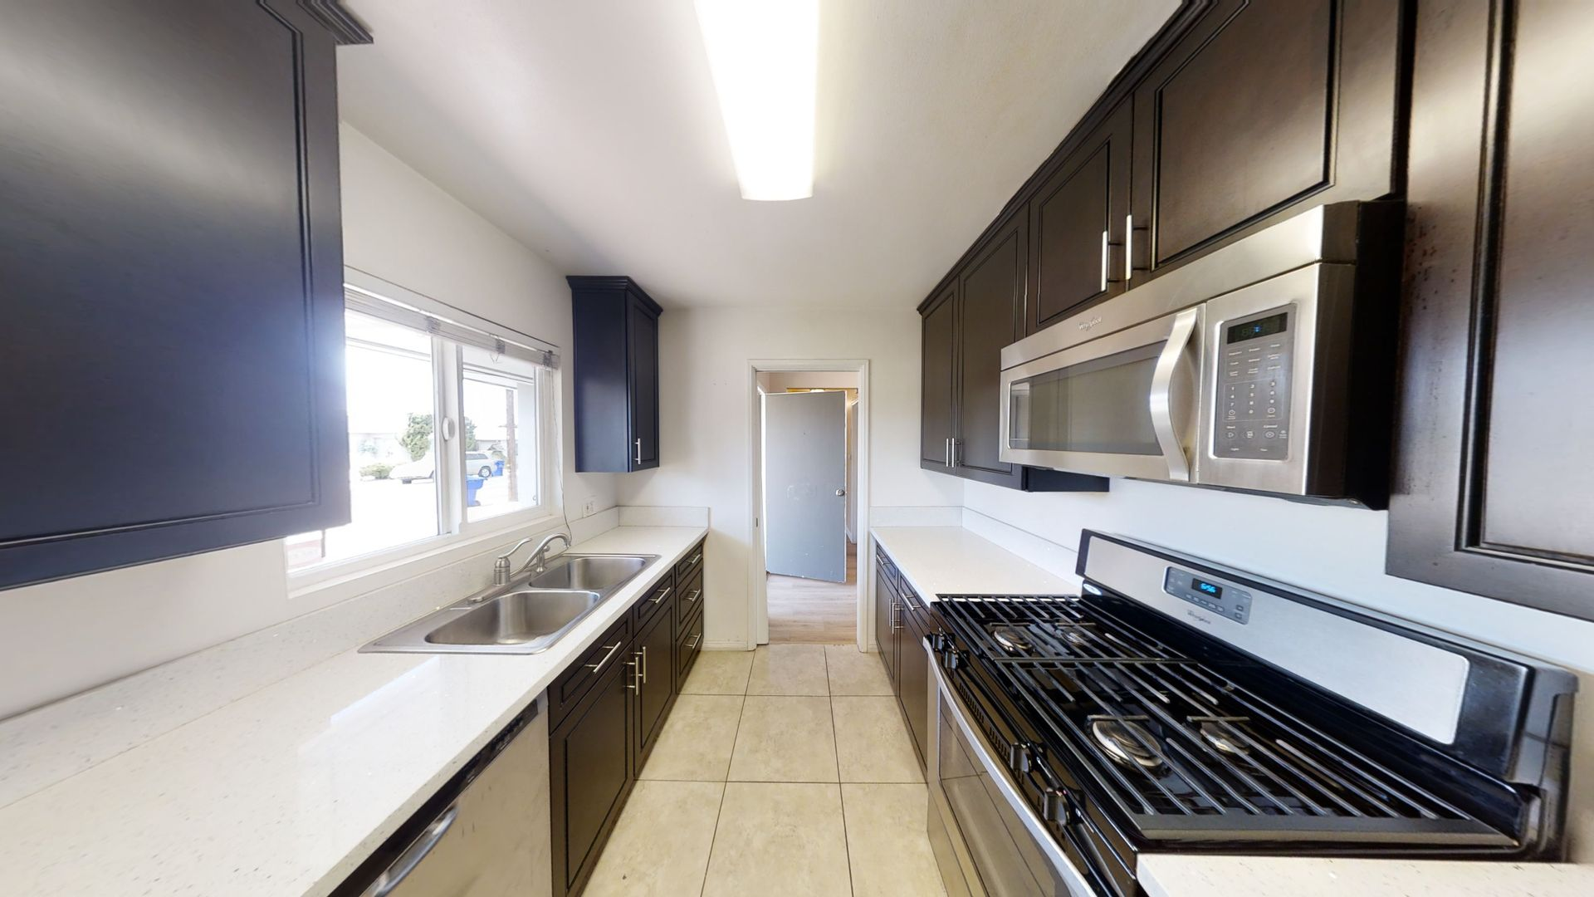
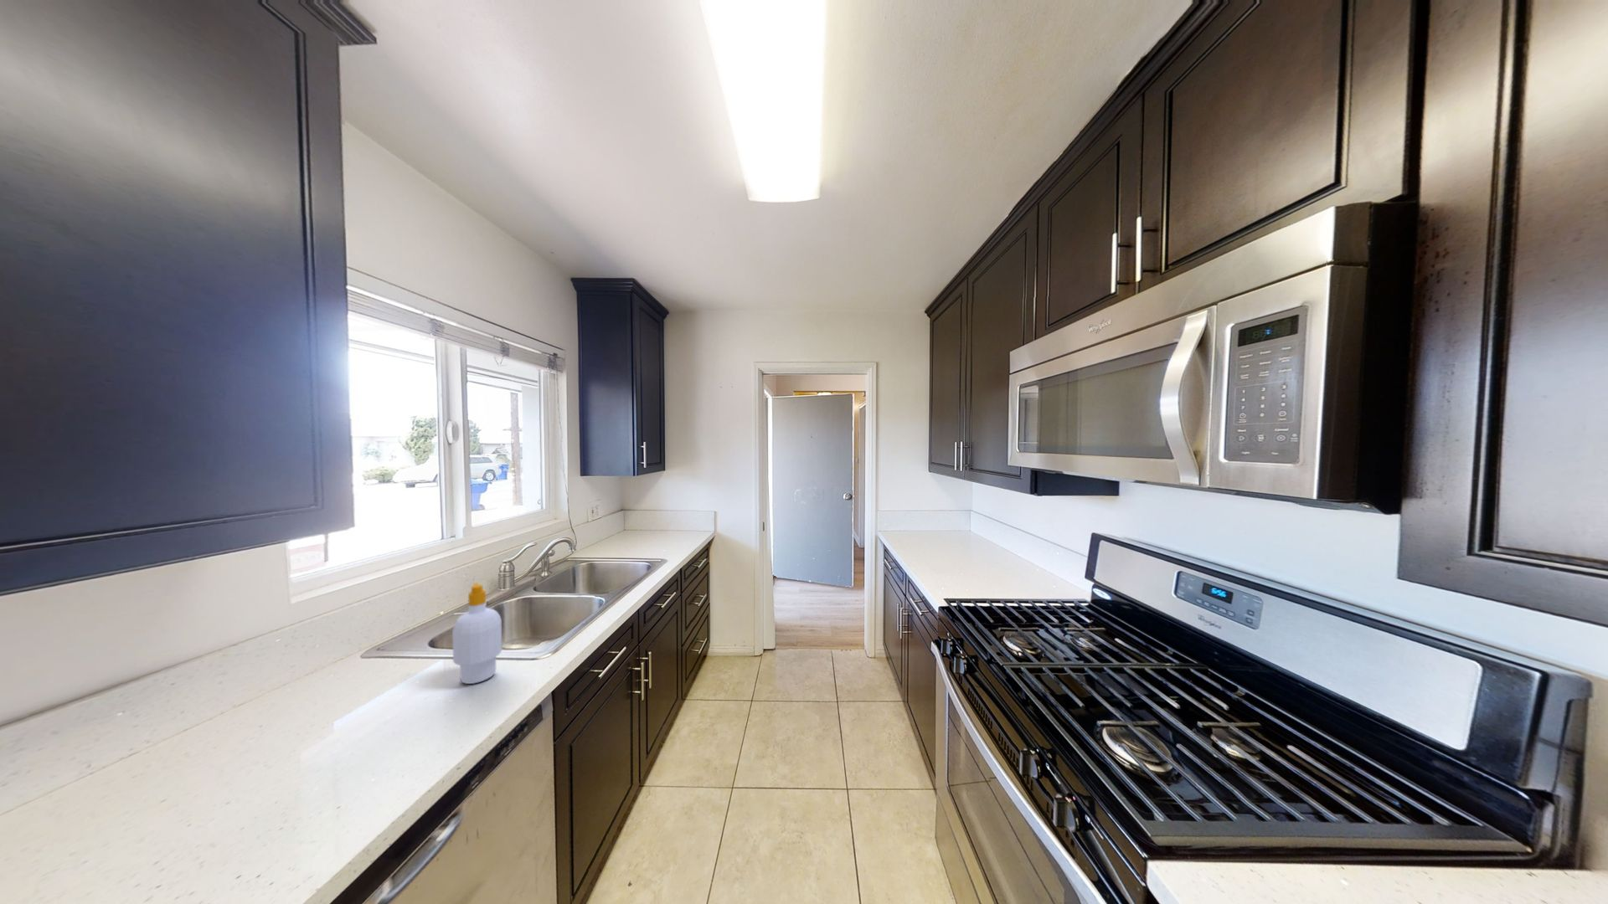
+ soap bottle (477, 631)
